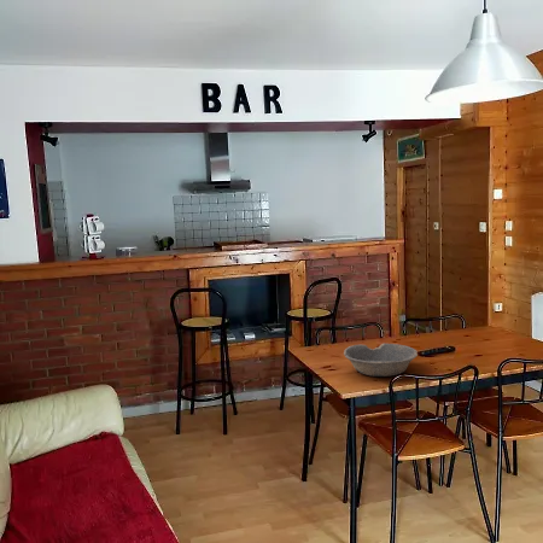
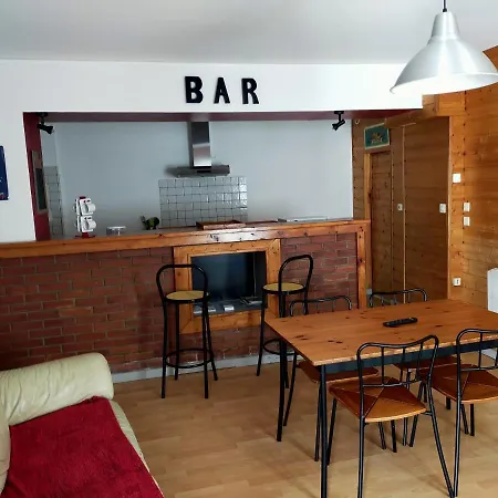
- bowl (380, 361)
